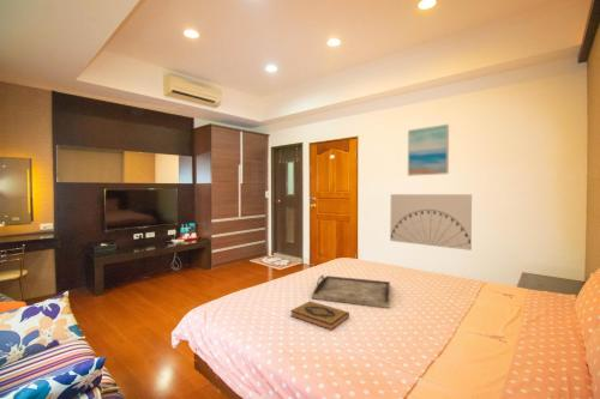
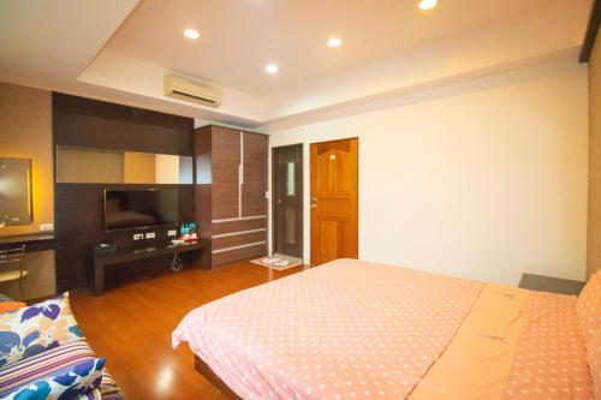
- wall art (427, 219)
- serving tray (353, 285)
- wall art (427, 151)
- hardback book (319, 314)
